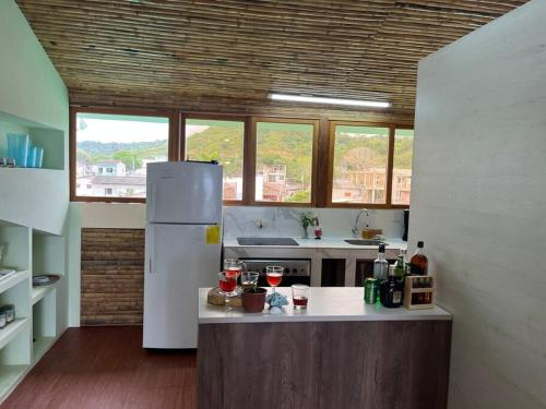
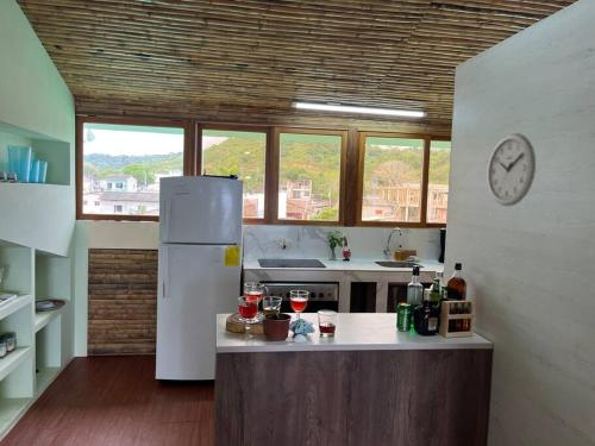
+ wall clock (508, 169)
